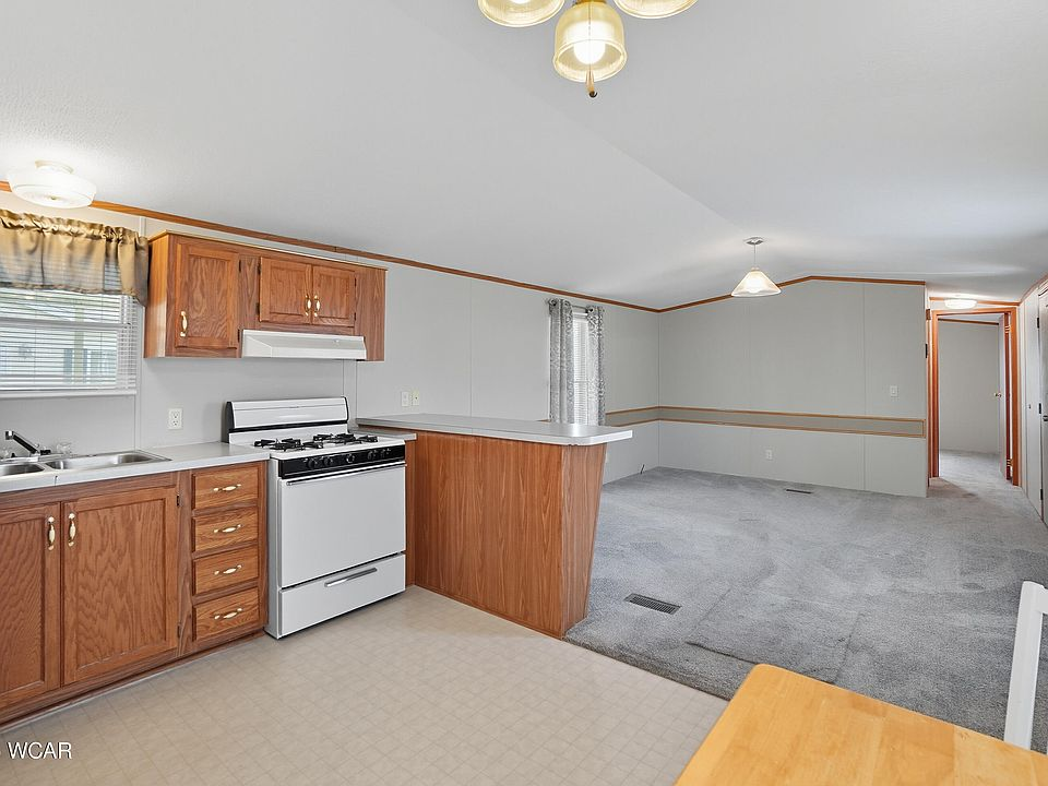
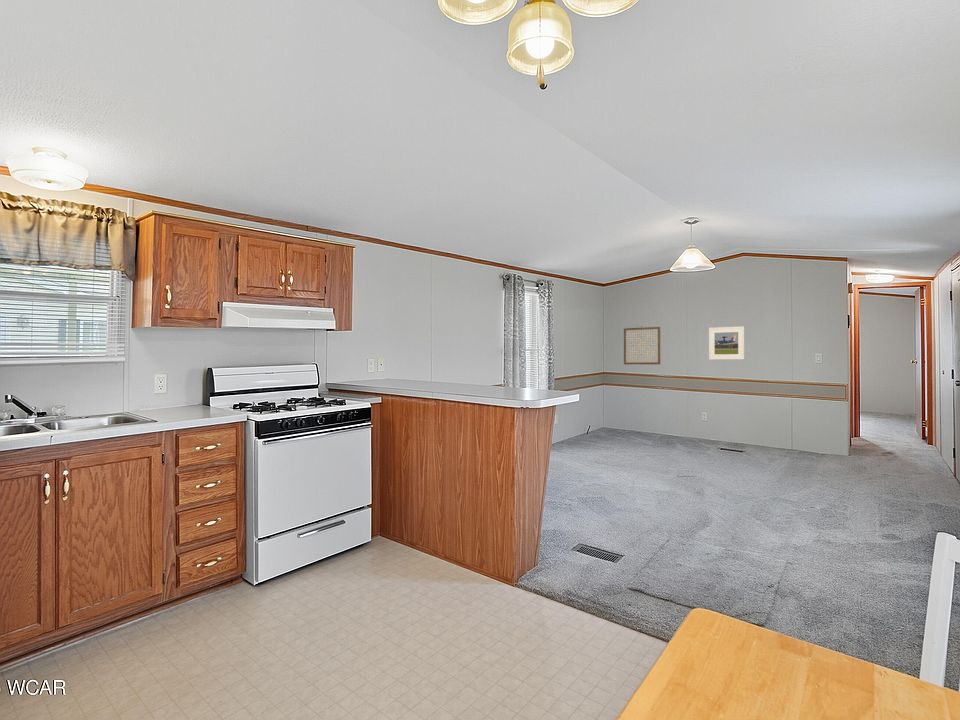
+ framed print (726, 343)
+ wall art (642, 345)
